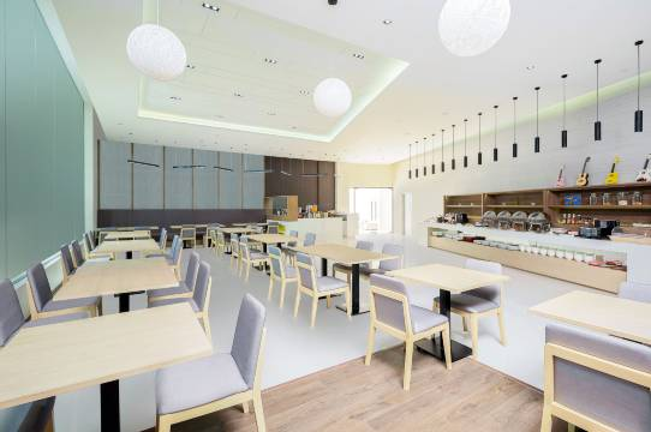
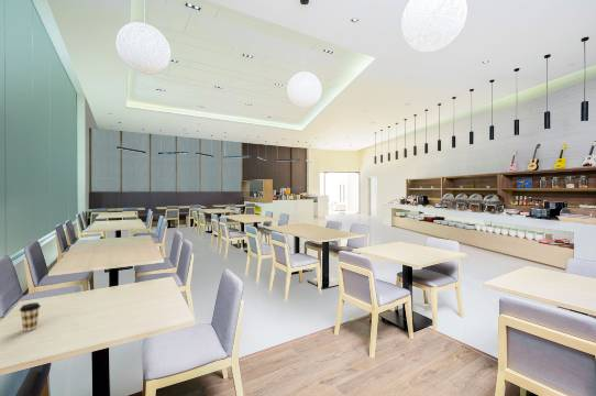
+ coffee cup (30, 317)
